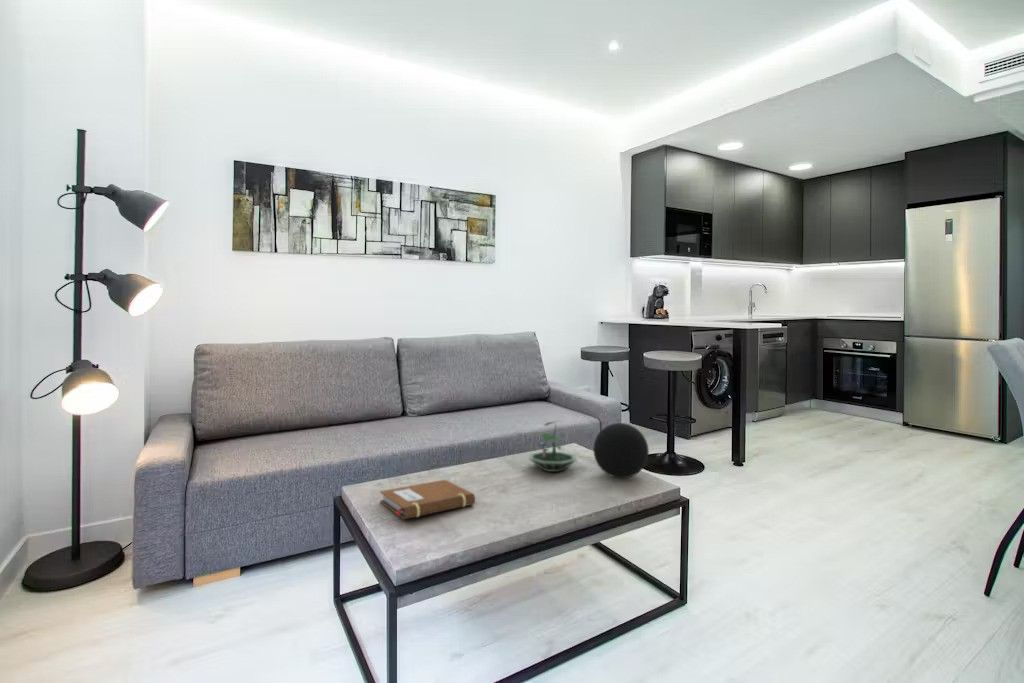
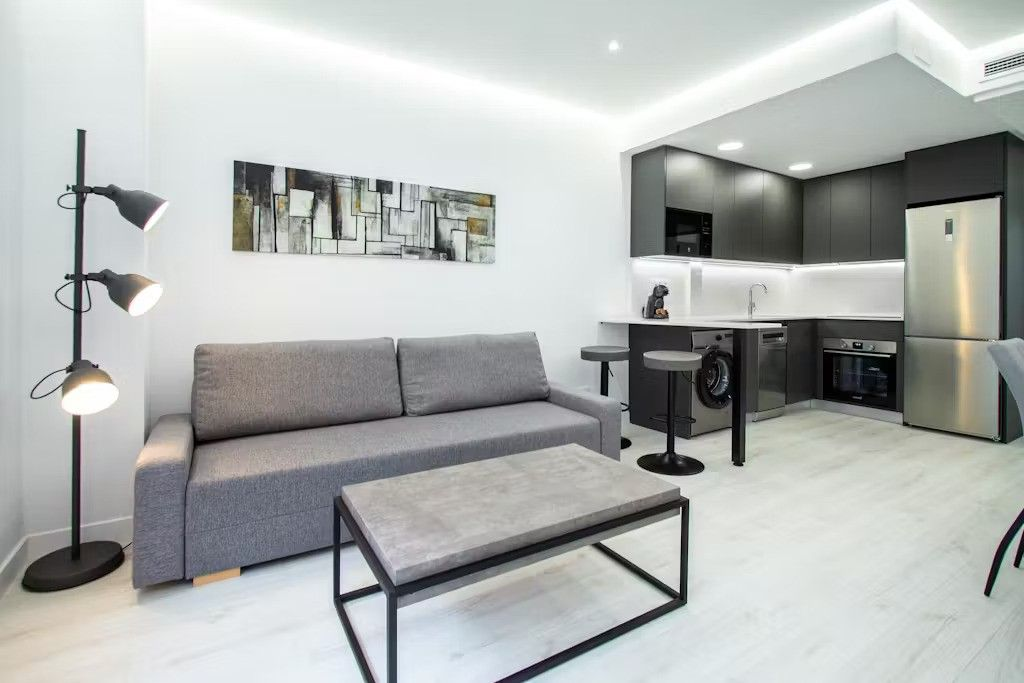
- notebook (425, 498)
- terrarium (554, 430)
- decorative orb (620, 450)
